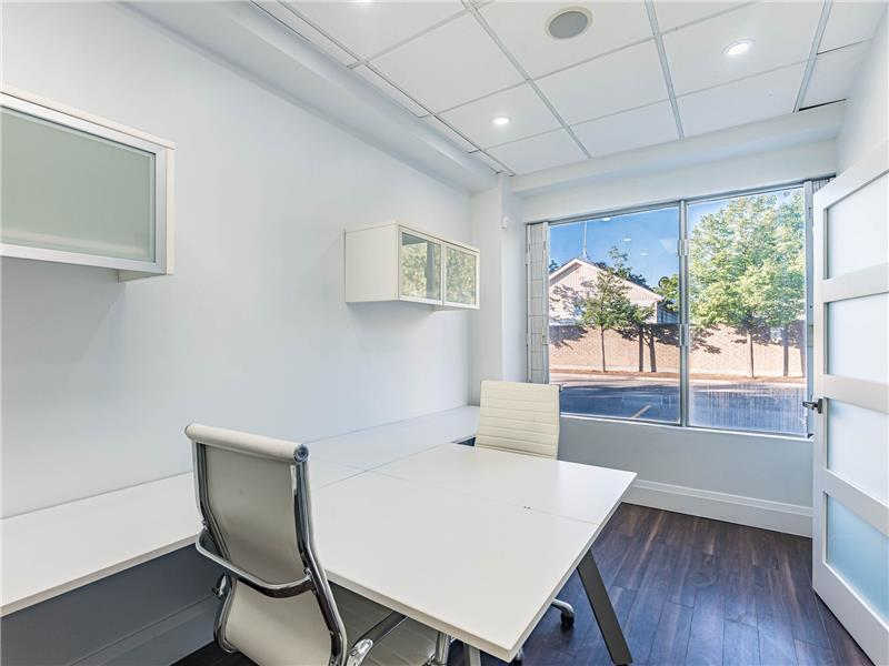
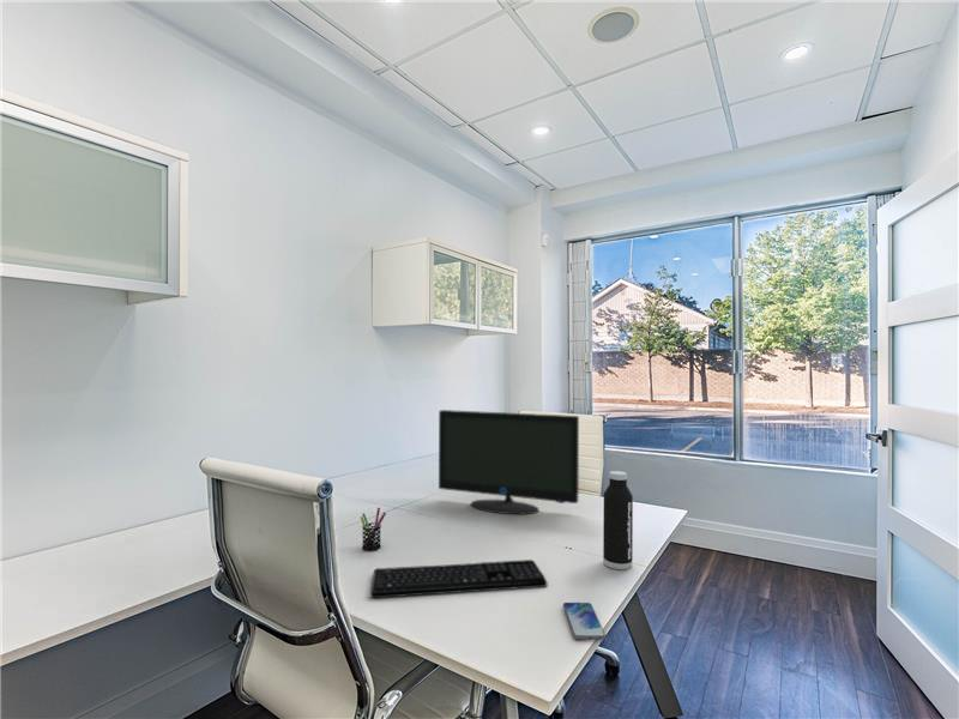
+ water bottle (617, 518)
+ pen holder (370, 527)
+ keyboard (458, 575)
+ smartphone (583, 620)
+ monitor (503, 460)
